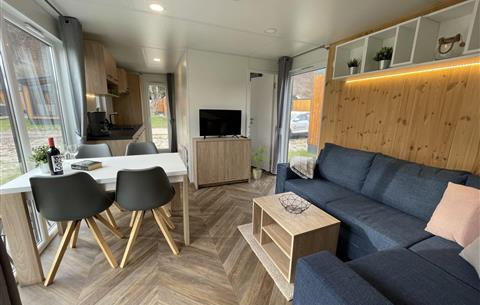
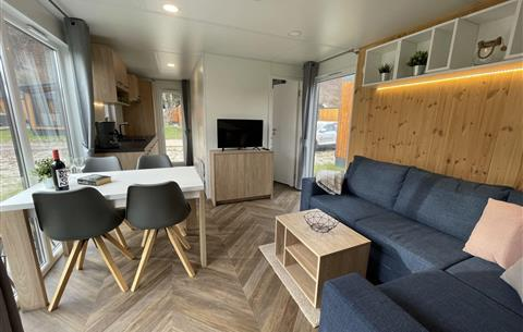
- house plant (259, 162)
